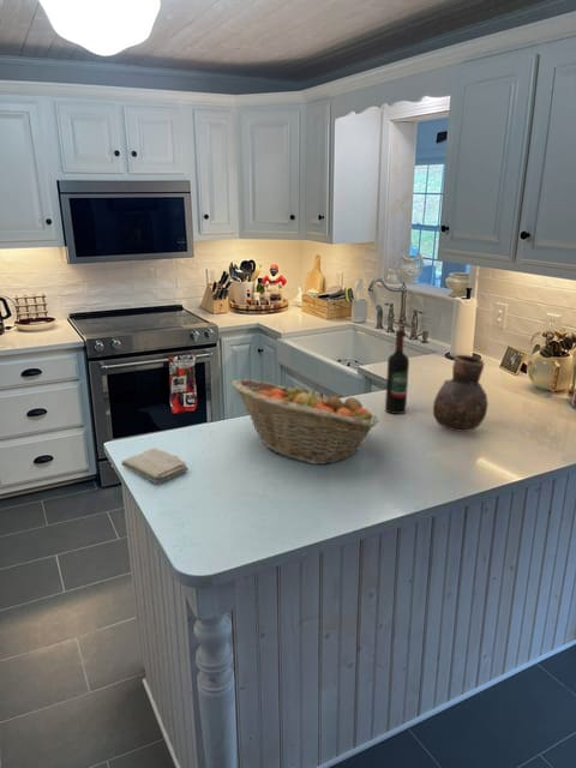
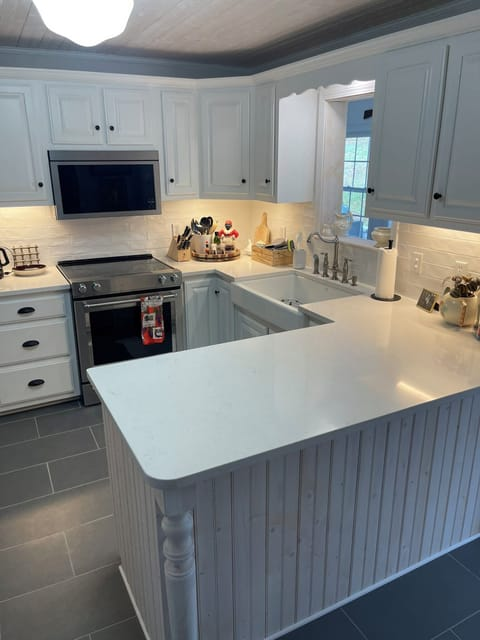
- fruit basket (302, 413)
- wine bottle (397, 371)
- washcloth (155, 463)
- vase (461, 392)
